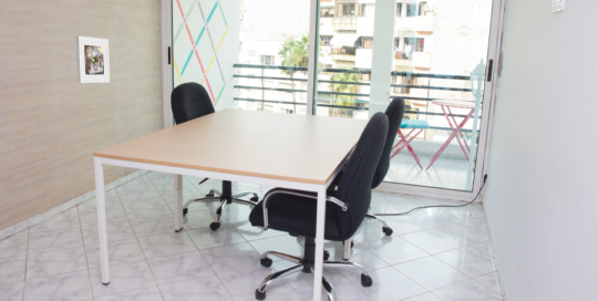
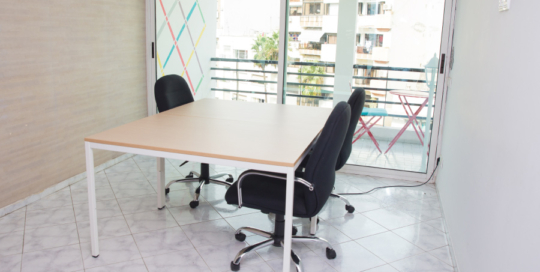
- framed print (93, 60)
